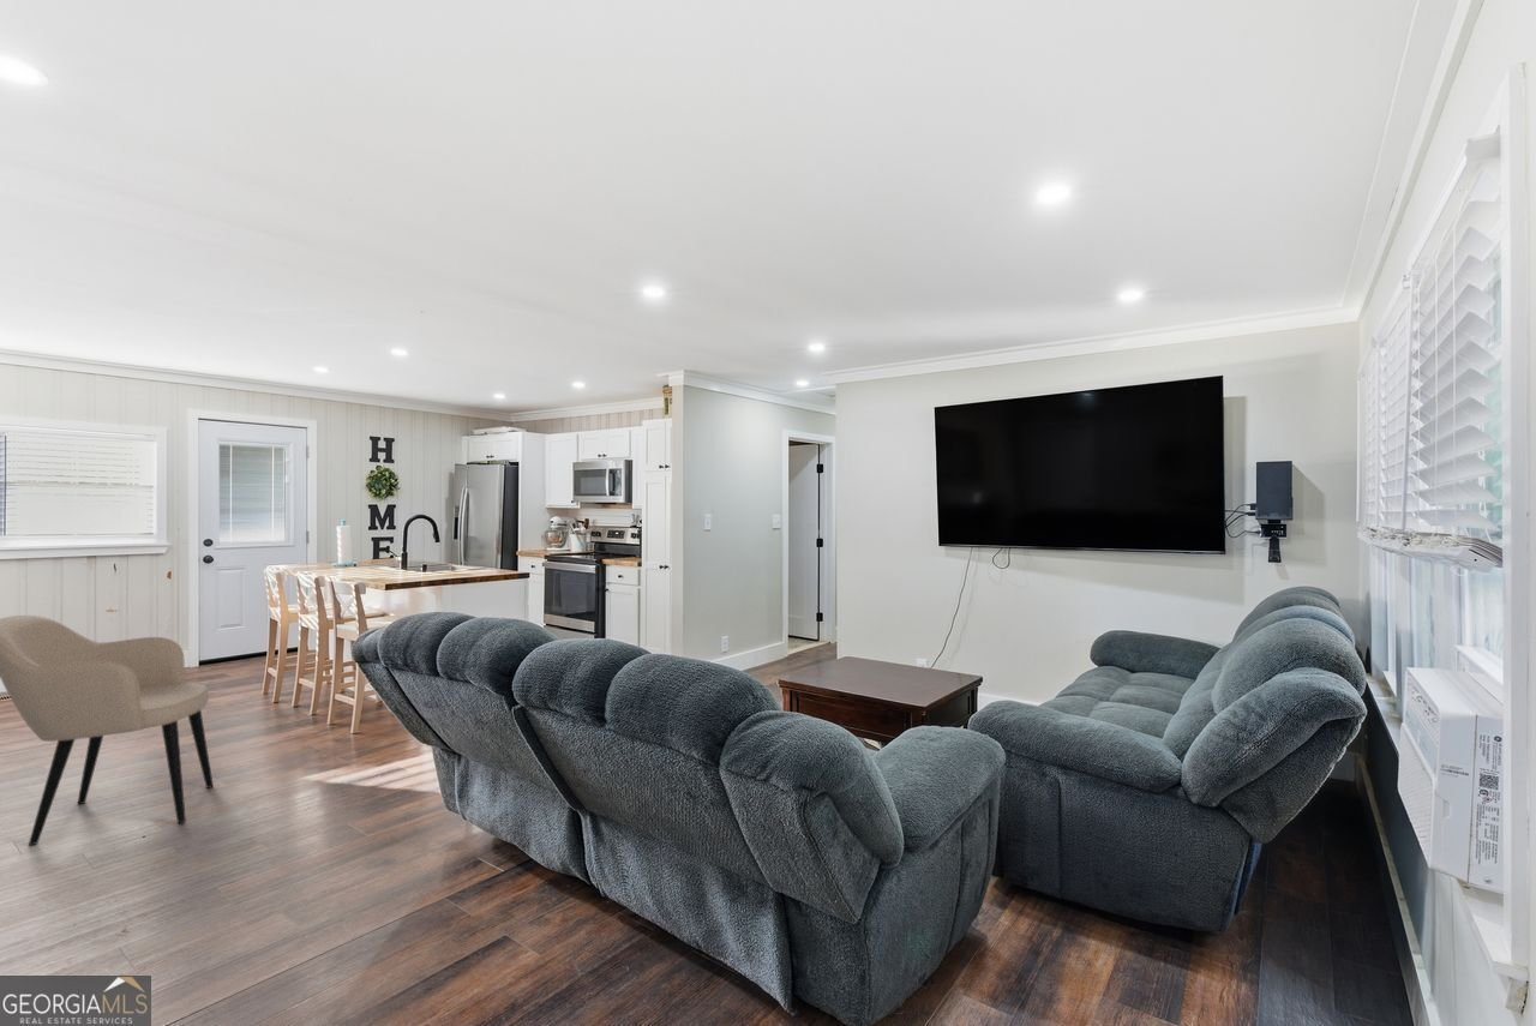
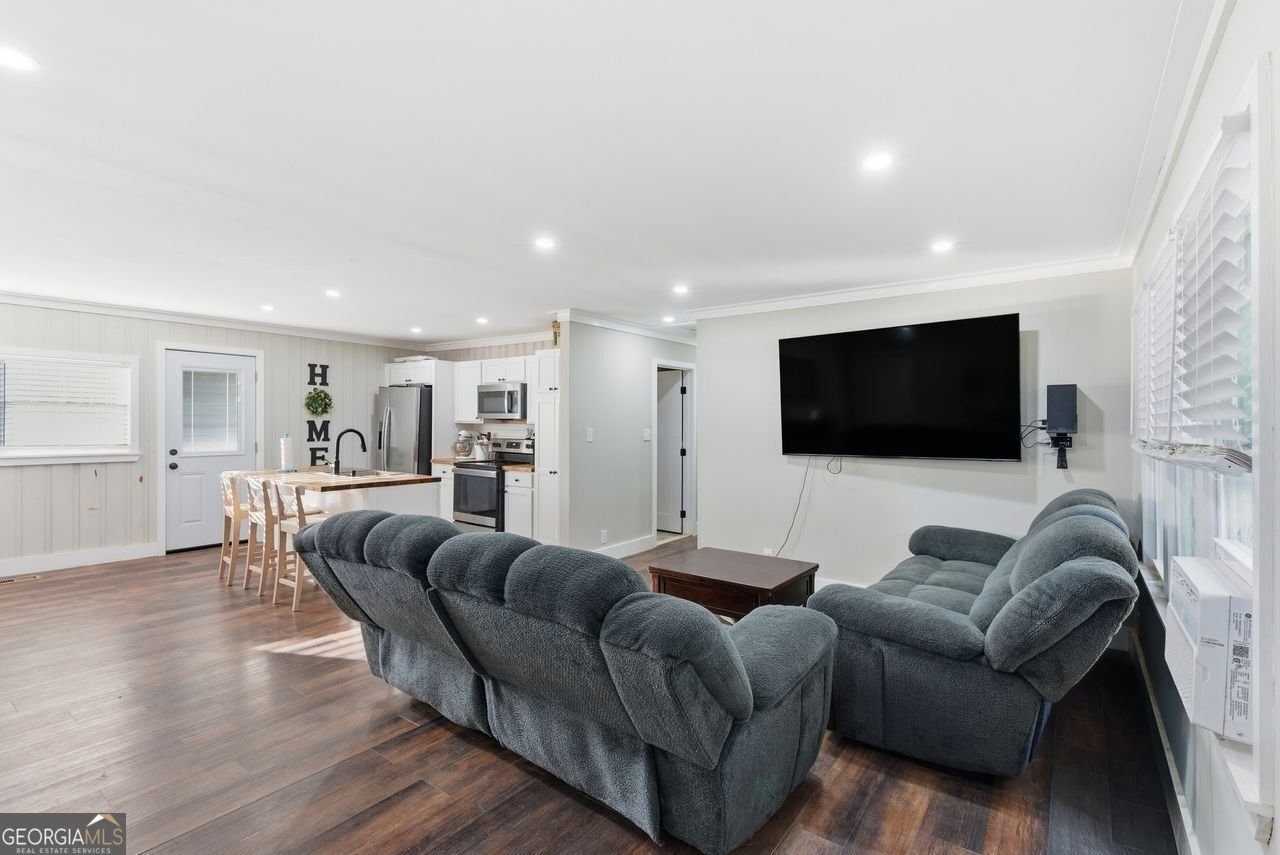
- armchair (106, 714)
